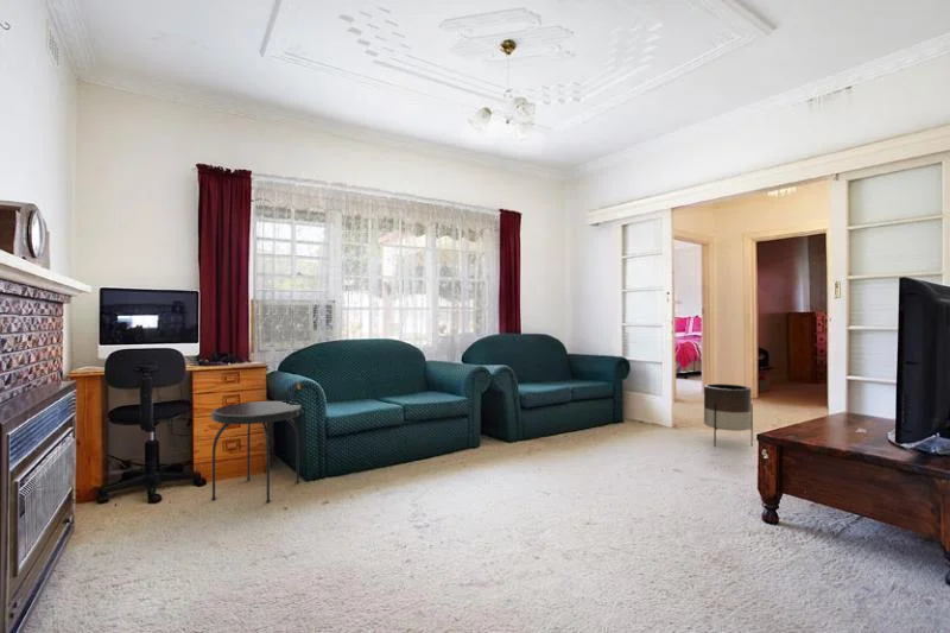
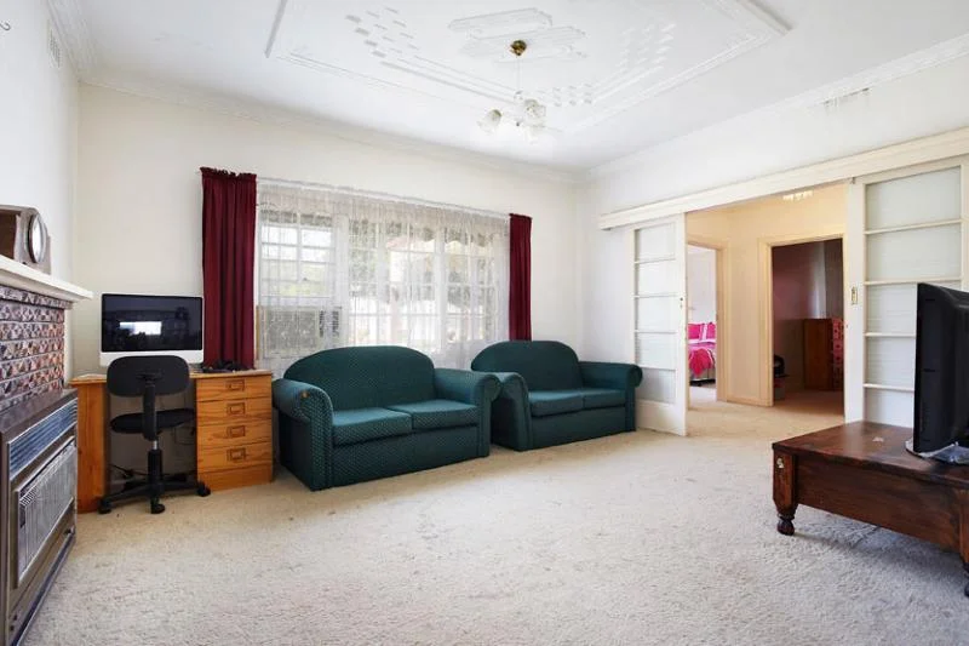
- planter (727, 414)
- side table (249, 449)
